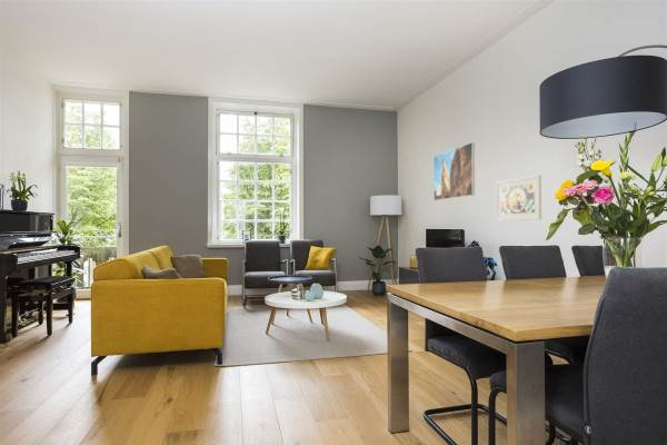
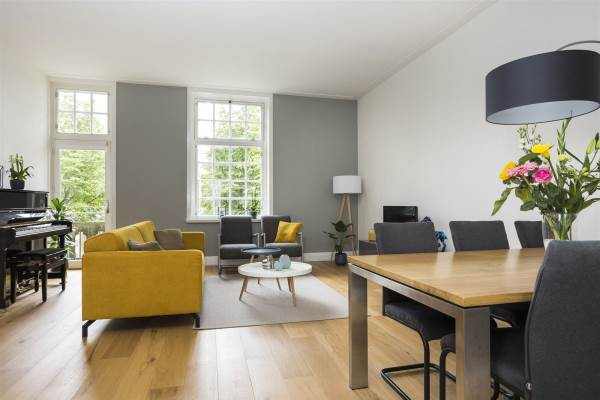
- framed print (517, 199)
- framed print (451, 174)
